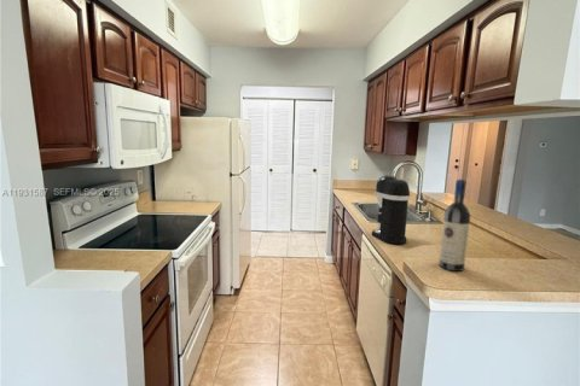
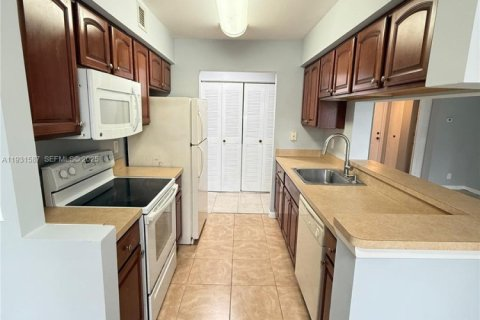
- wine bottle (456, 223)
- coffee maker (390, 207)
